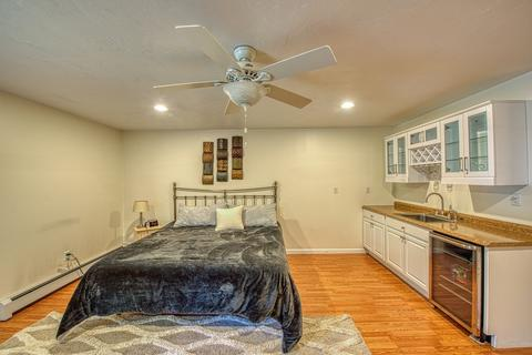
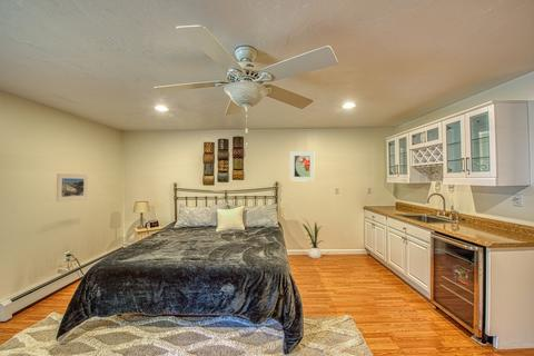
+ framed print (72, 187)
+ house plant (313, 236)
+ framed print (301, 166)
